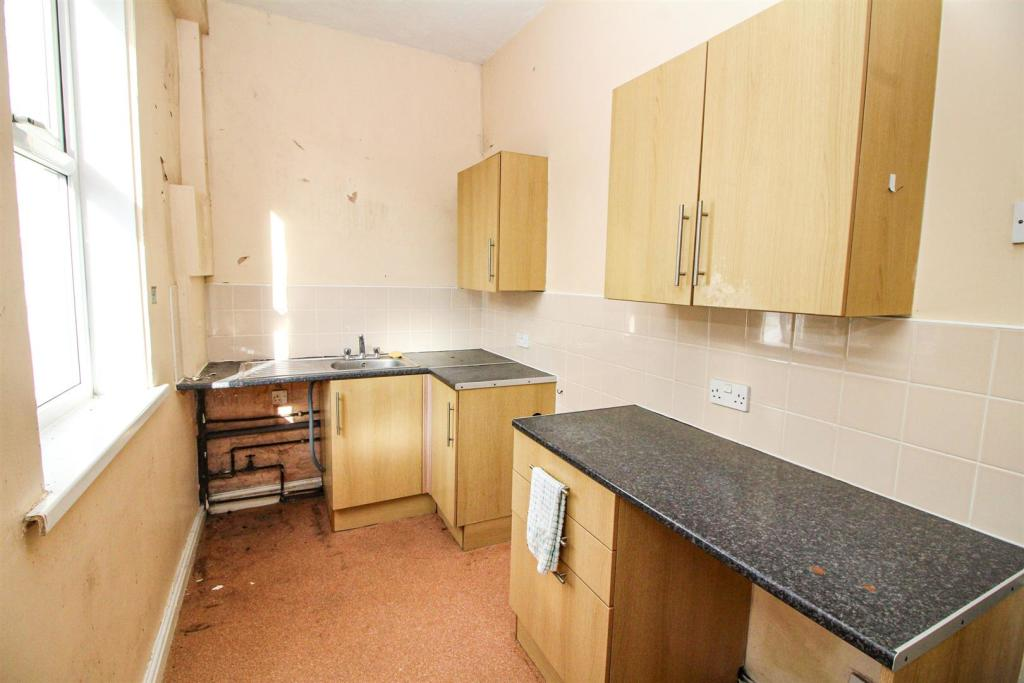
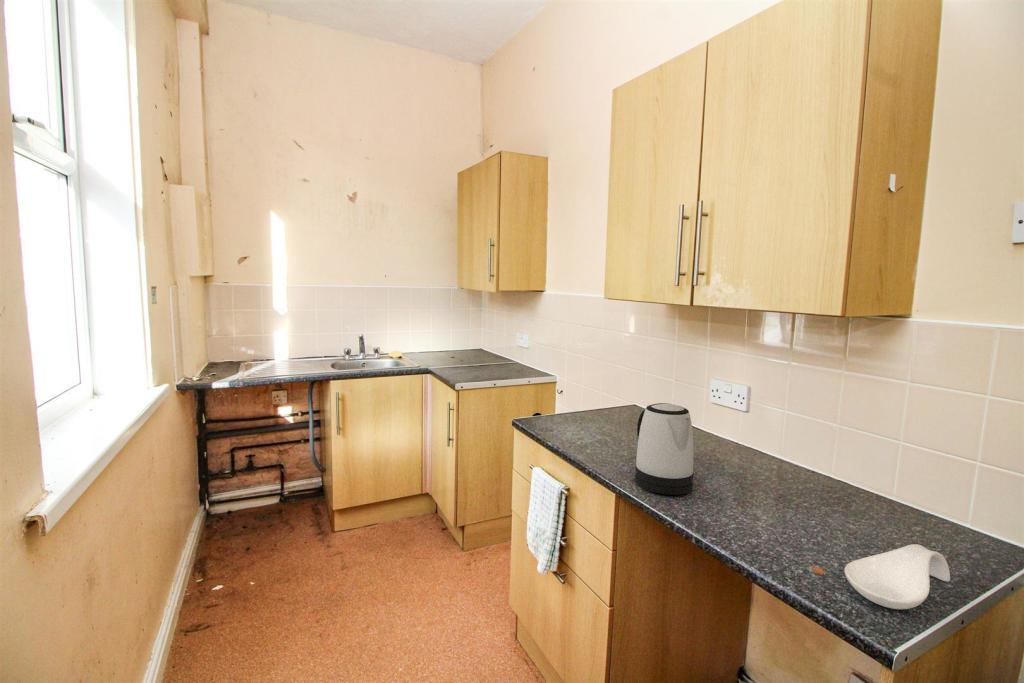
+ kettle (660, 442)
+ spoon rest (902, 572)
